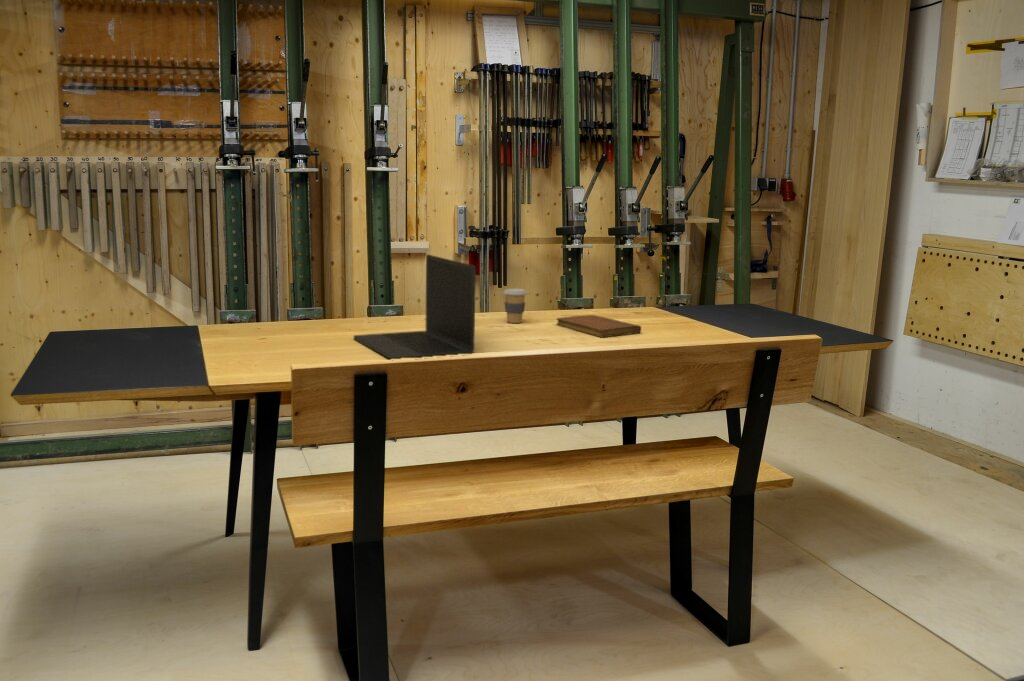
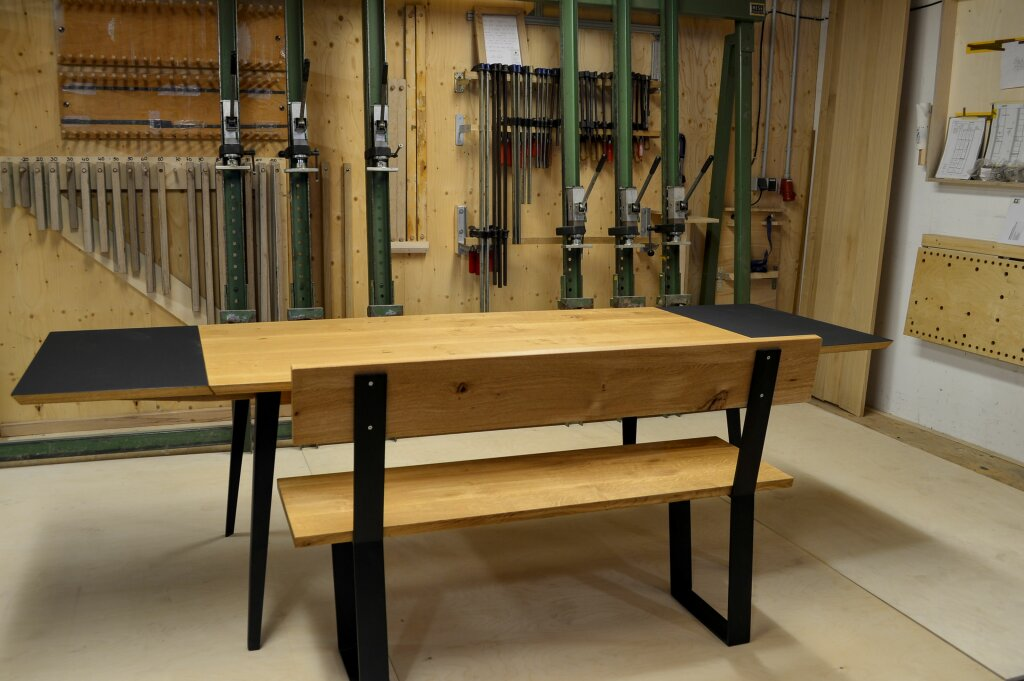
- coffee cup (514, 305)
- notebook (597, 325)
- laptop (426, 303)
